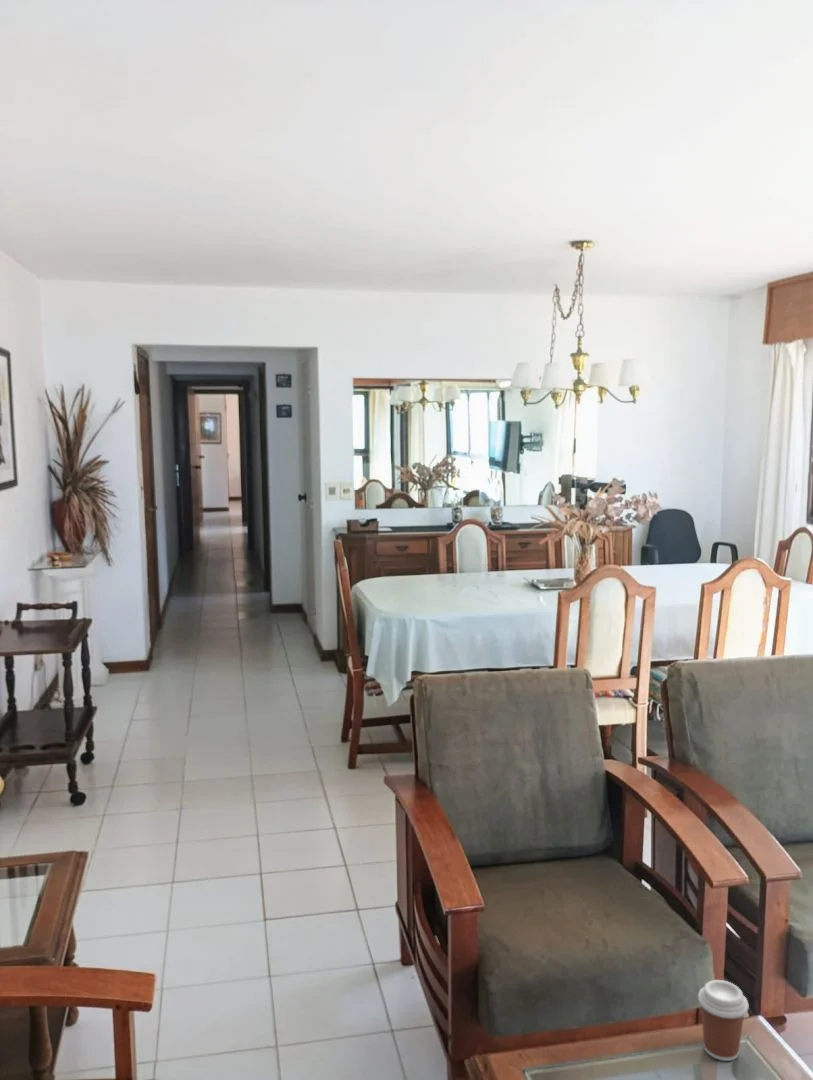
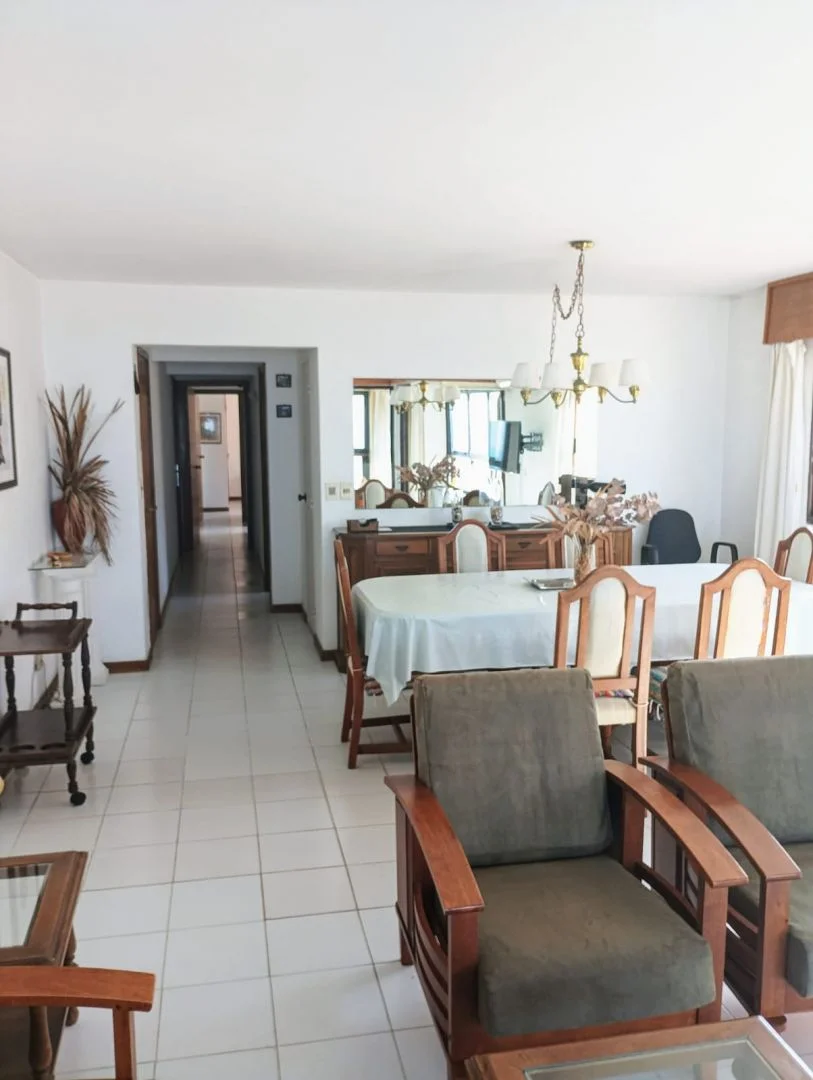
- coffee cup (722, 1020)
